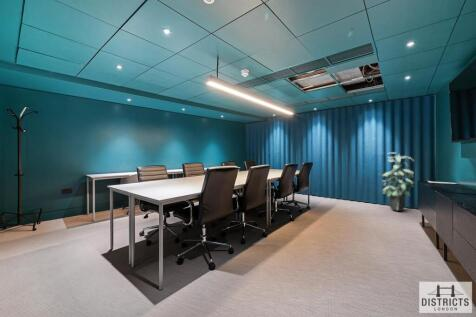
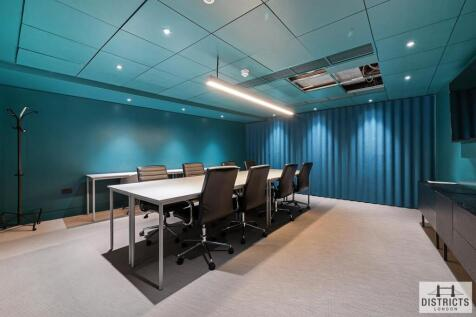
- indoor plant (395, 181)
